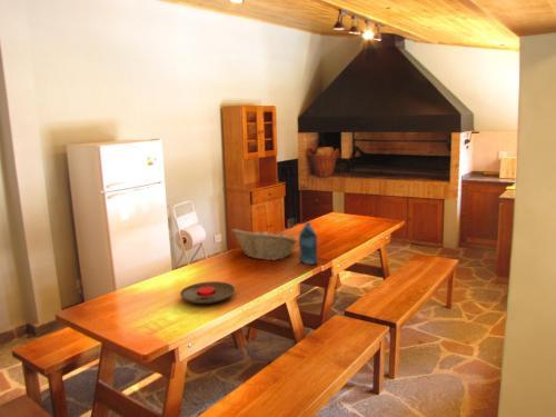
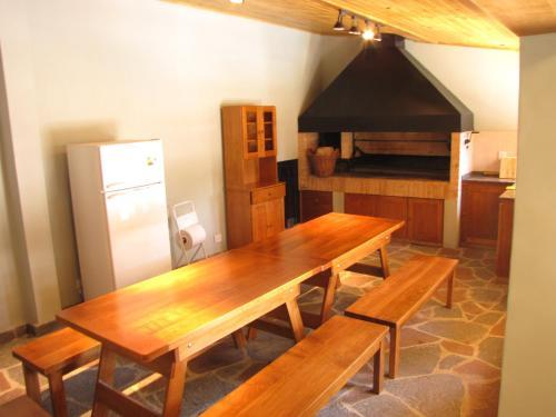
- plate (208, 294)
- bottle (308, 242)
- fruit basket (264, 240)
